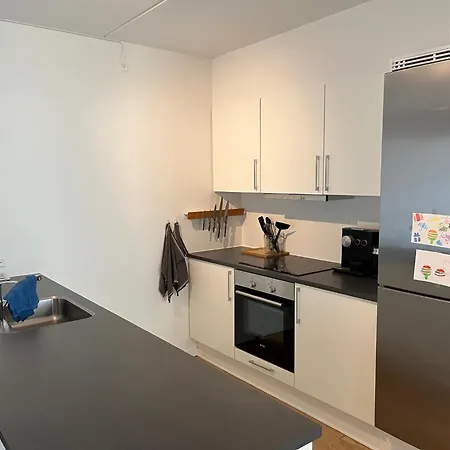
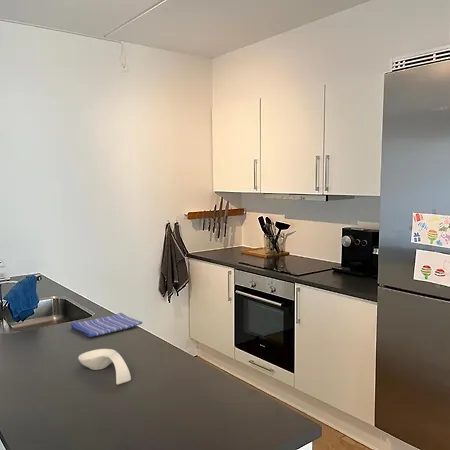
+ dish towel (106, 323)
+ spoon rest (106, 360)
